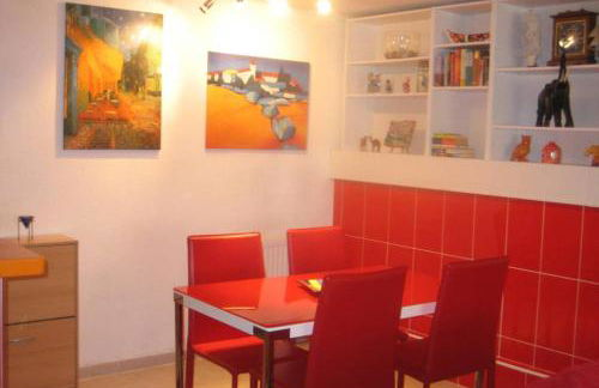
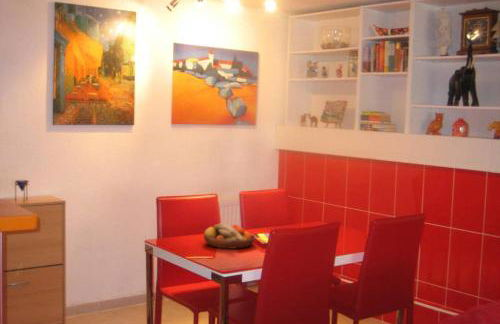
+ fruit bowl (229, 233)
